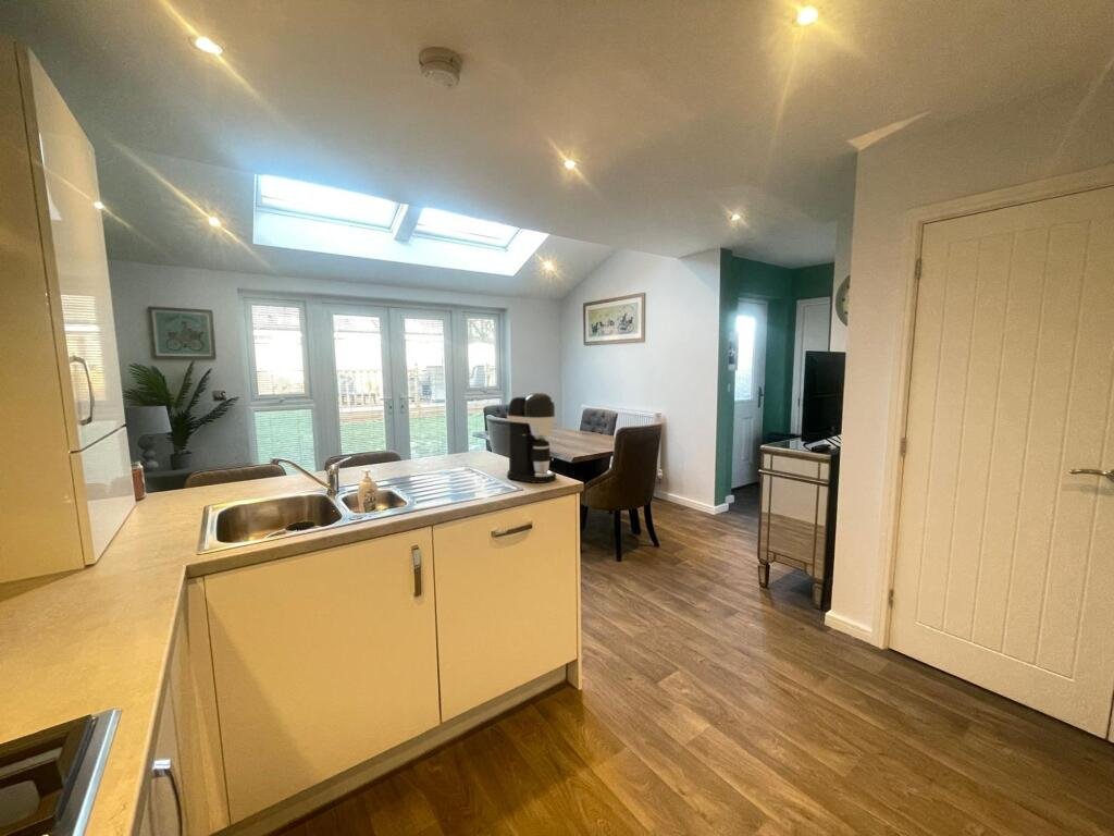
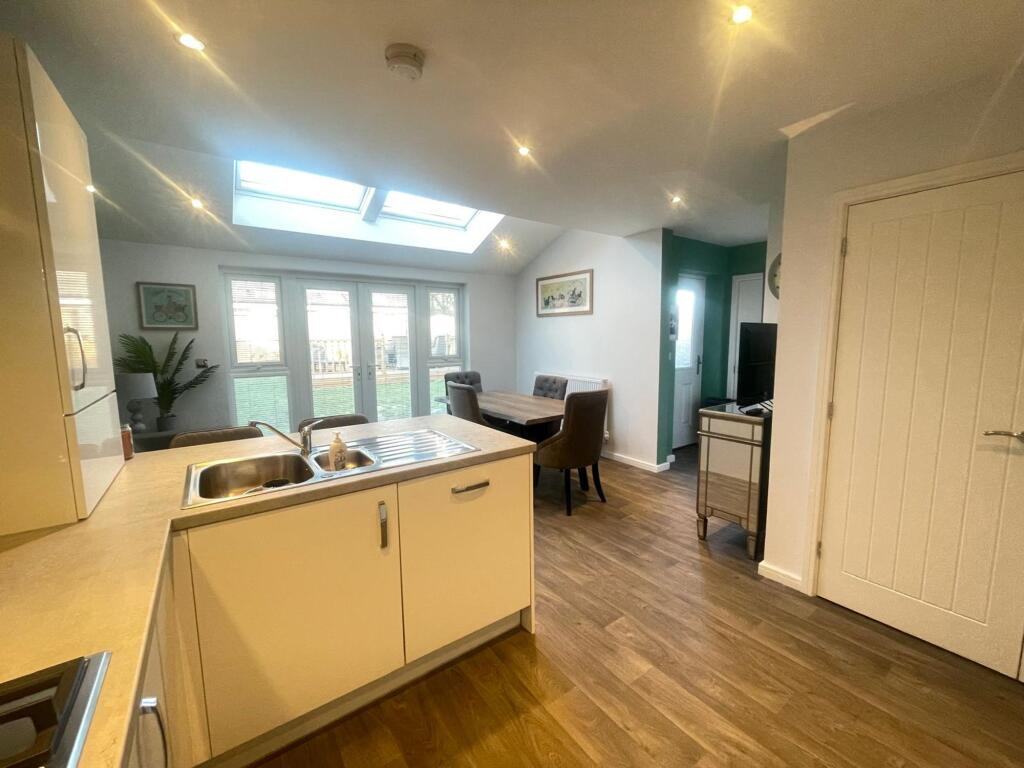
- coffee maker (531, 435)
